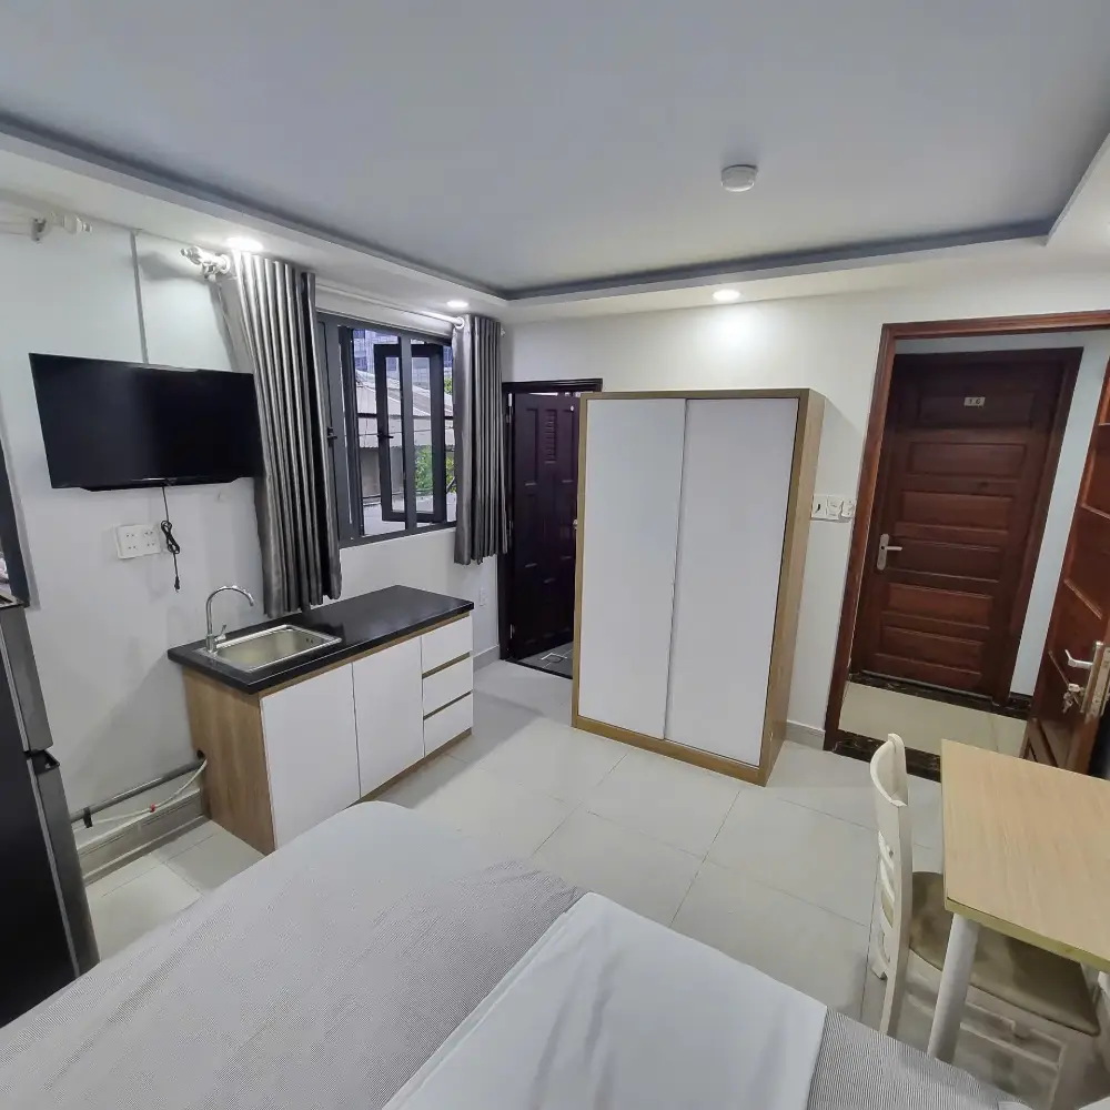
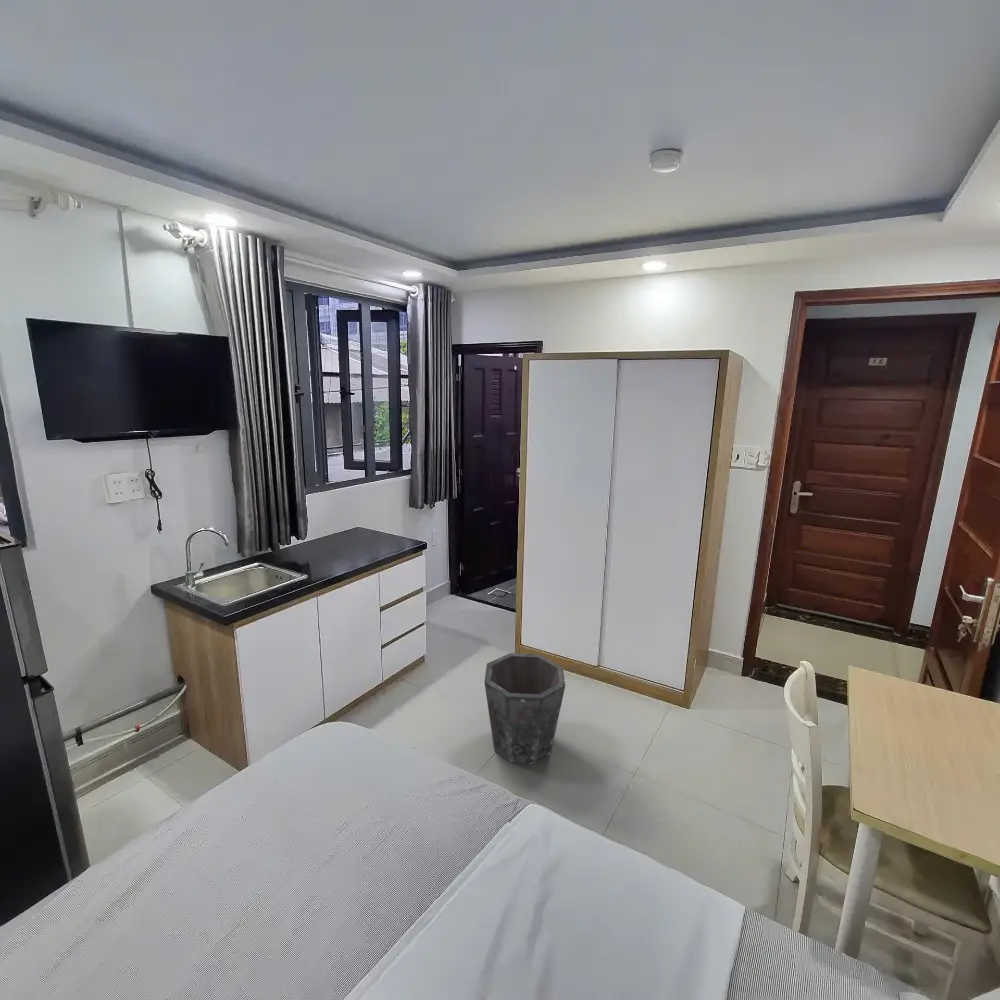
+ waste bin (523, 709)
